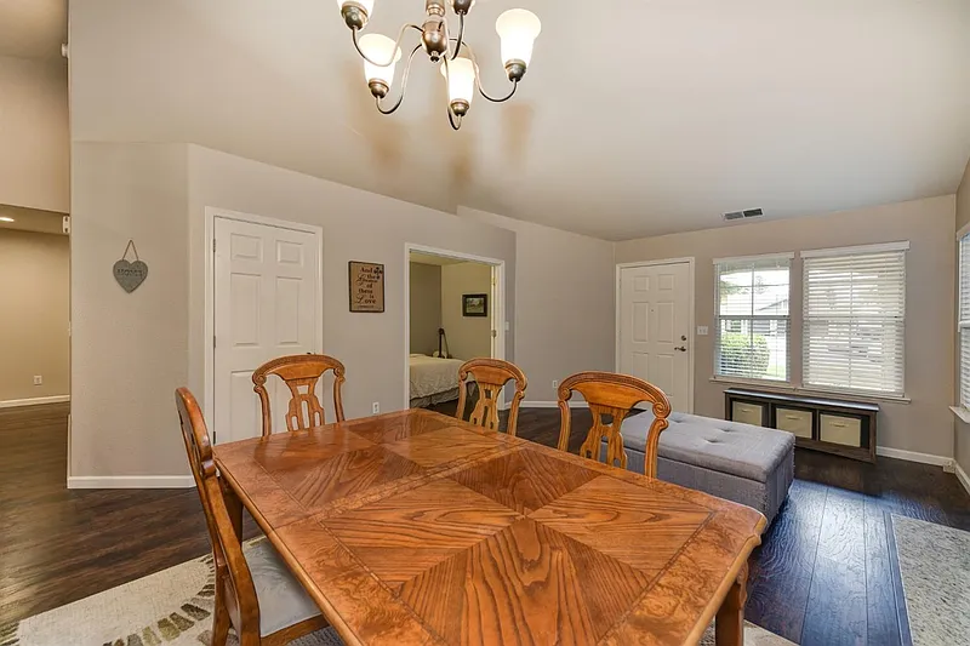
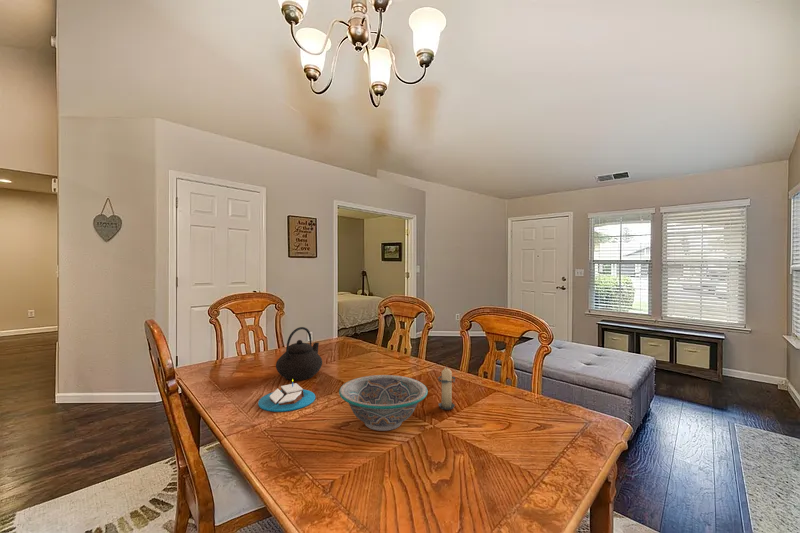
+ candle (446, 386)
+ teapot (302, 350)
+ candle (287, 390)
+ bowl (383, 405)
